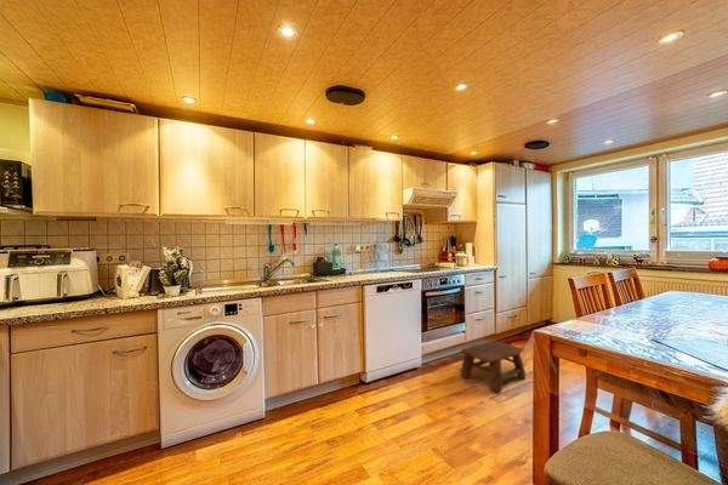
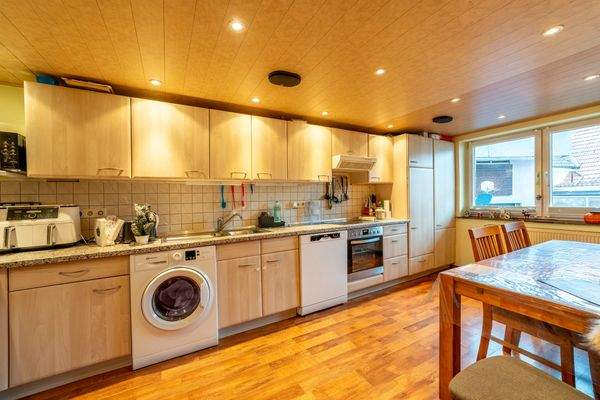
- stool (494, 363)
